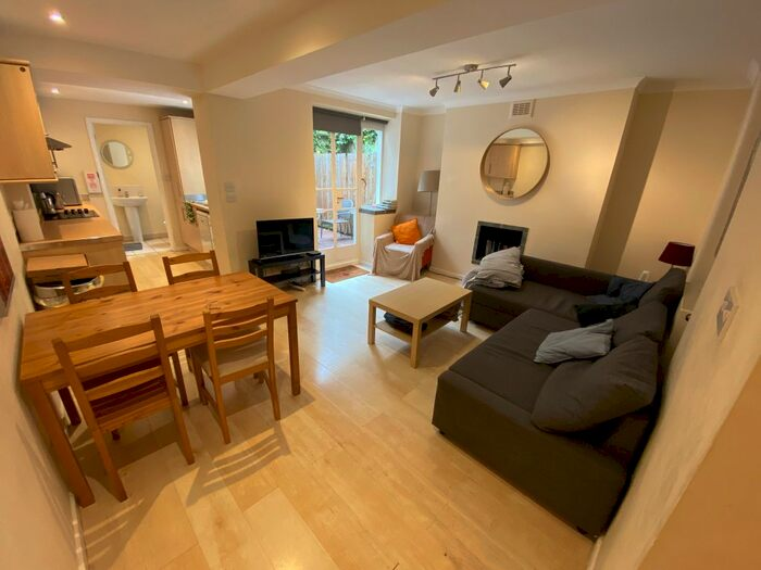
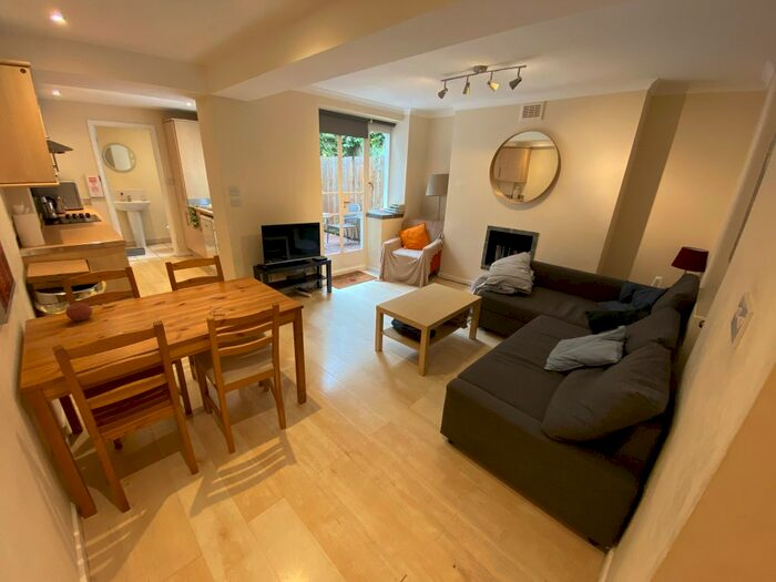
+ fruit (79, 310)
